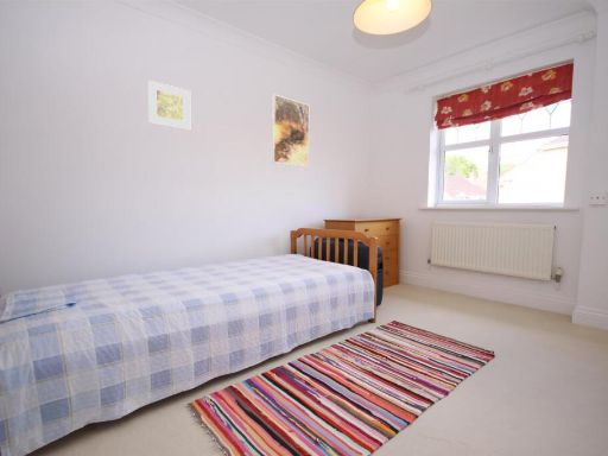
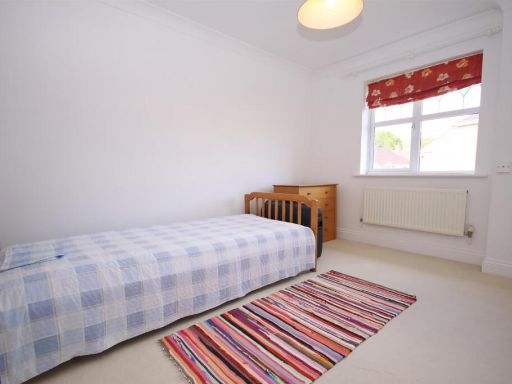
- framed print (170, 106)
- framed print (291, 132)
